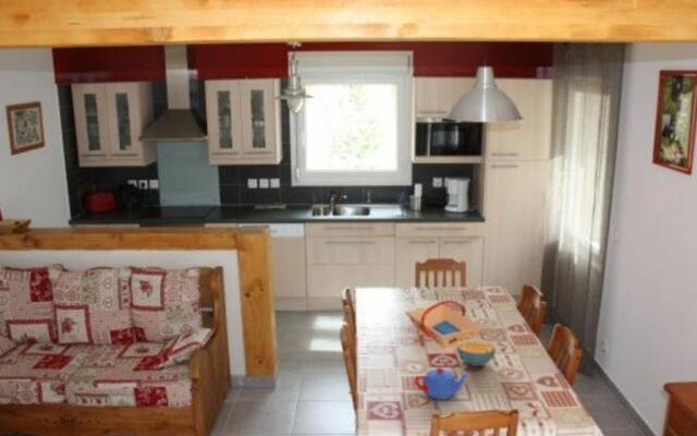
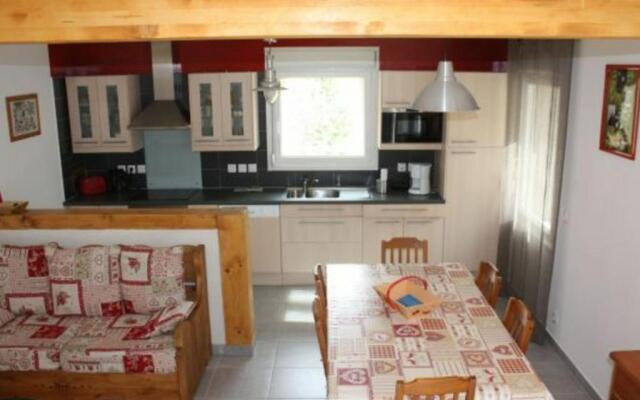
- cereal bowl (475, 354)
- teapot (441, 382)
